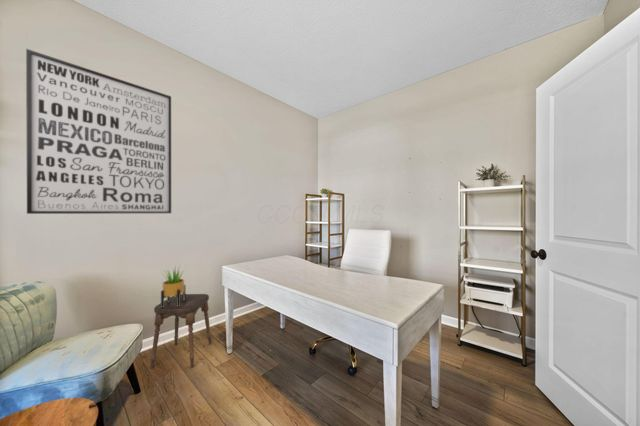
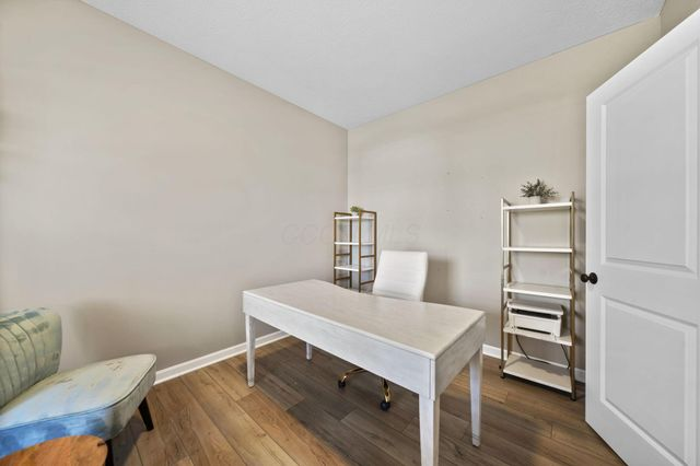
- potted plant (173, 284)
- stool (186, 324)
- wall art (110, 145)
